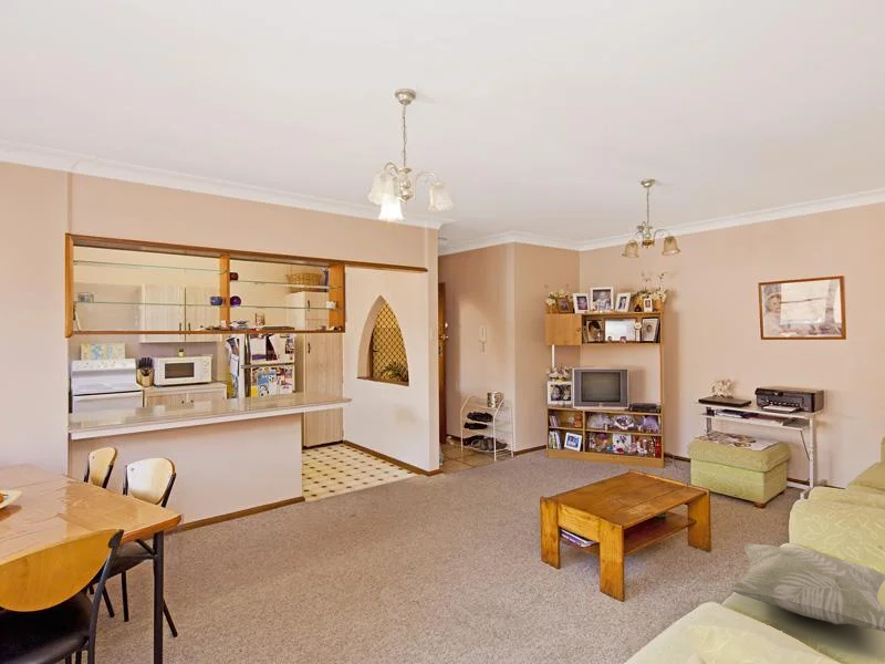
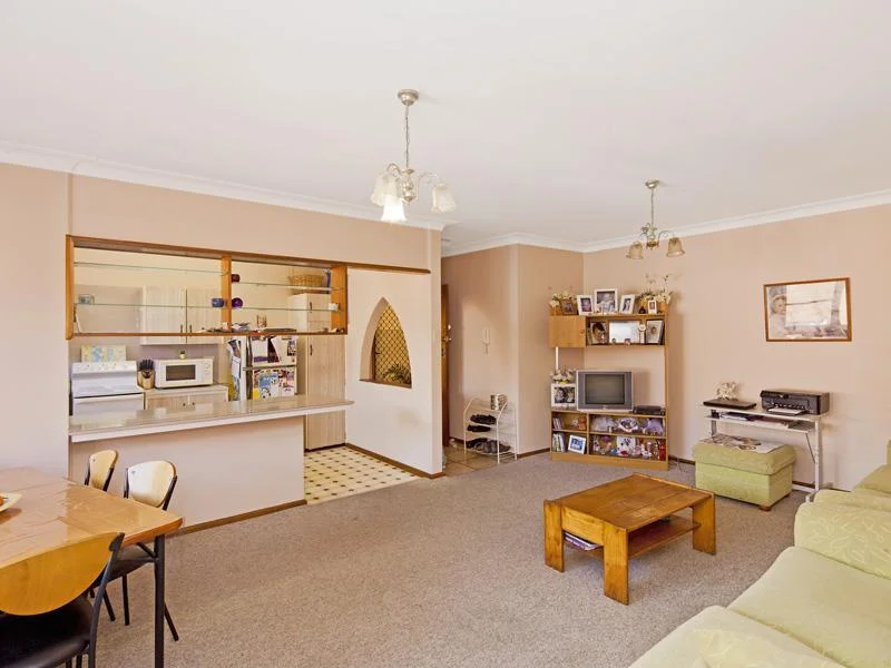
- decorative pillow (809, 581)
